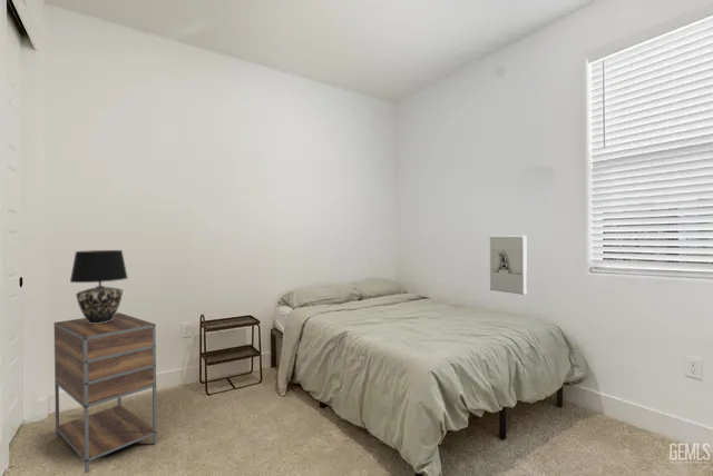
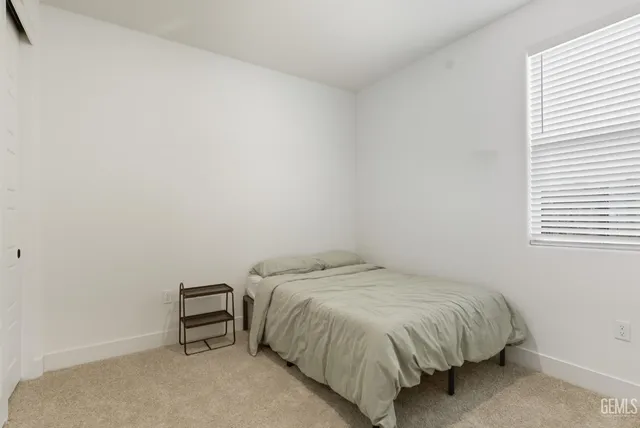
- nightstand (107, 380)
- table lamp (99, 286)
- wall sculpture (507, 264)
